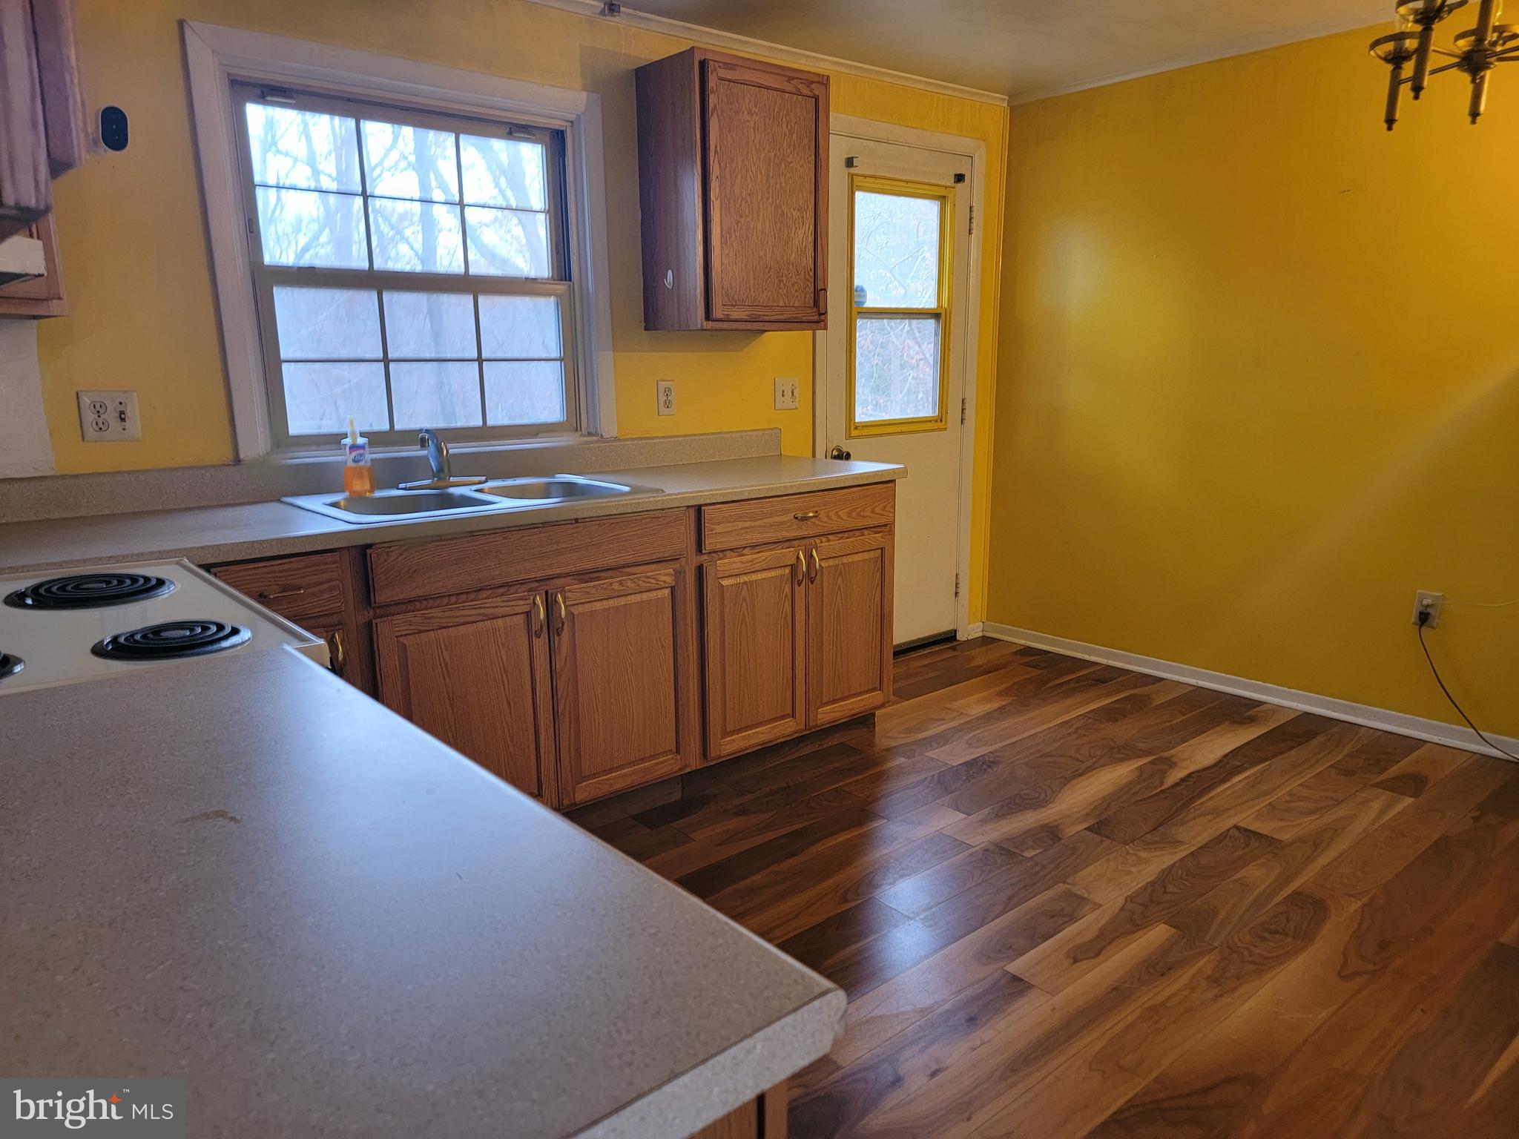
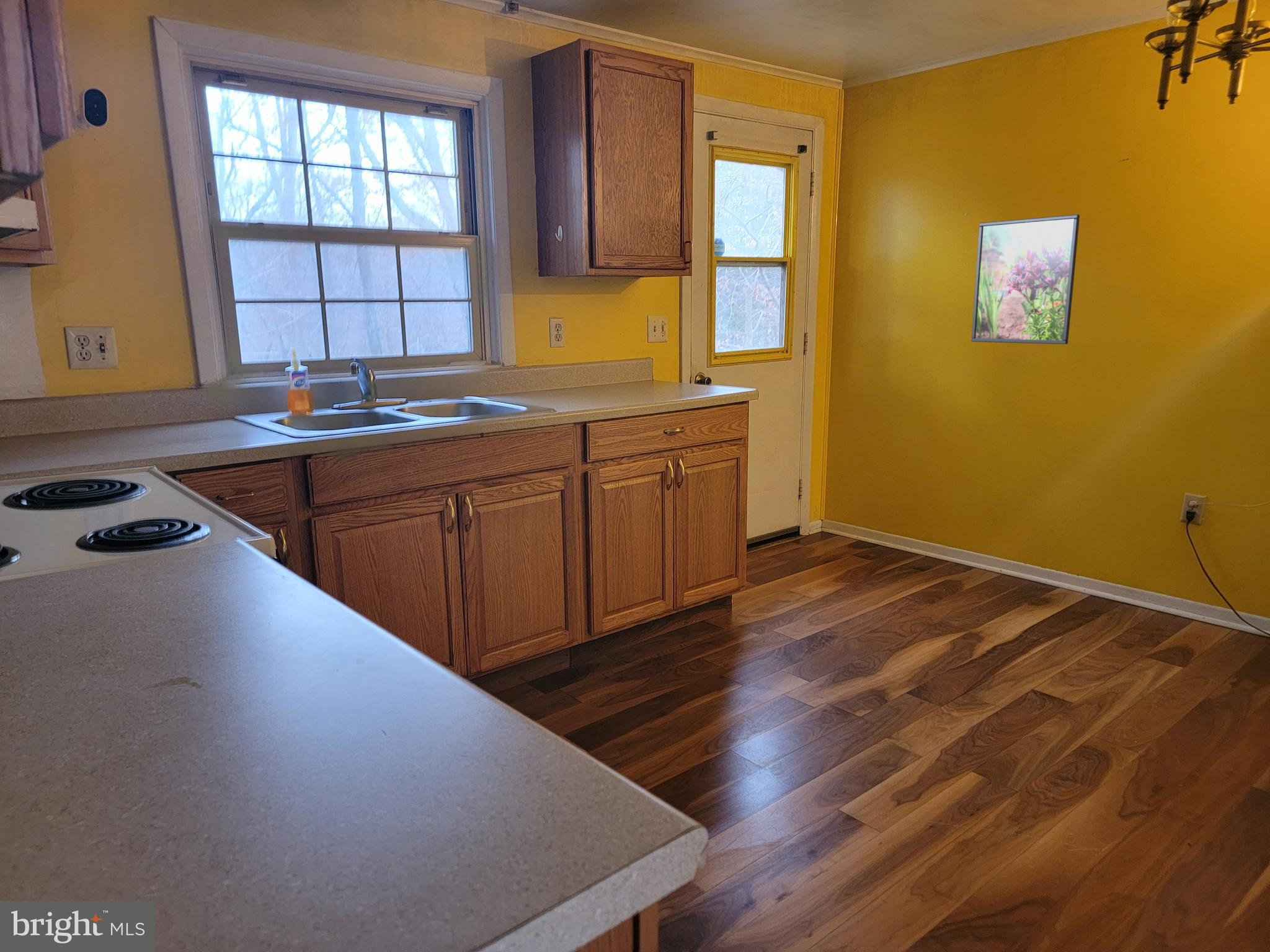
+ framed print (1022, 281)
